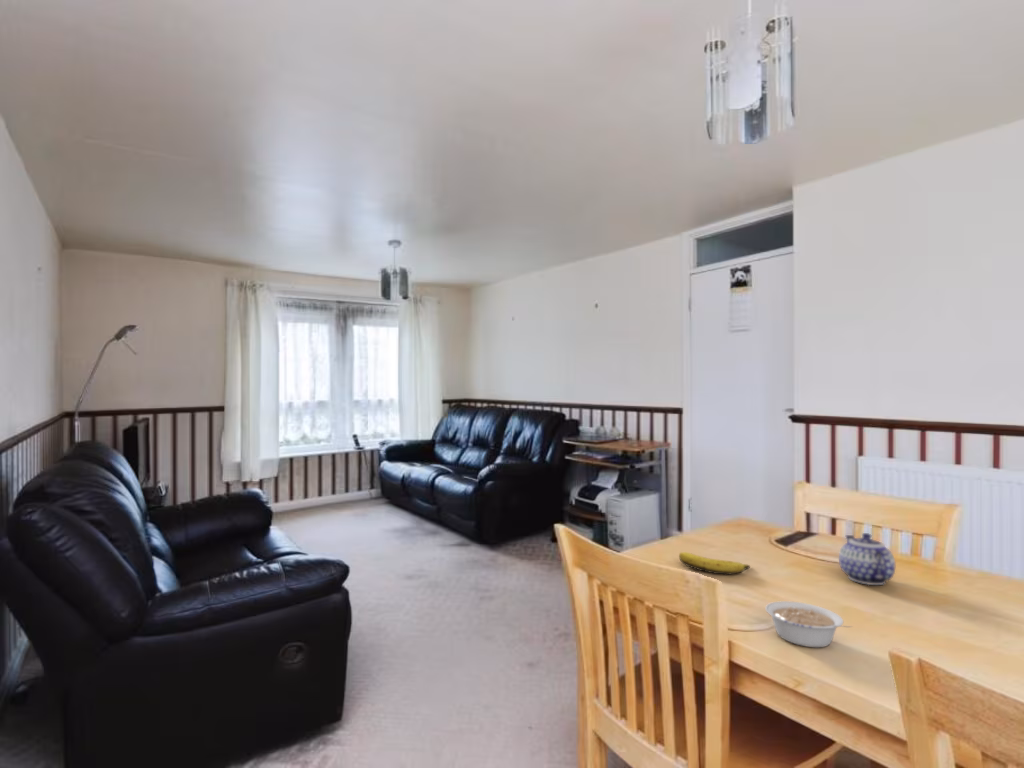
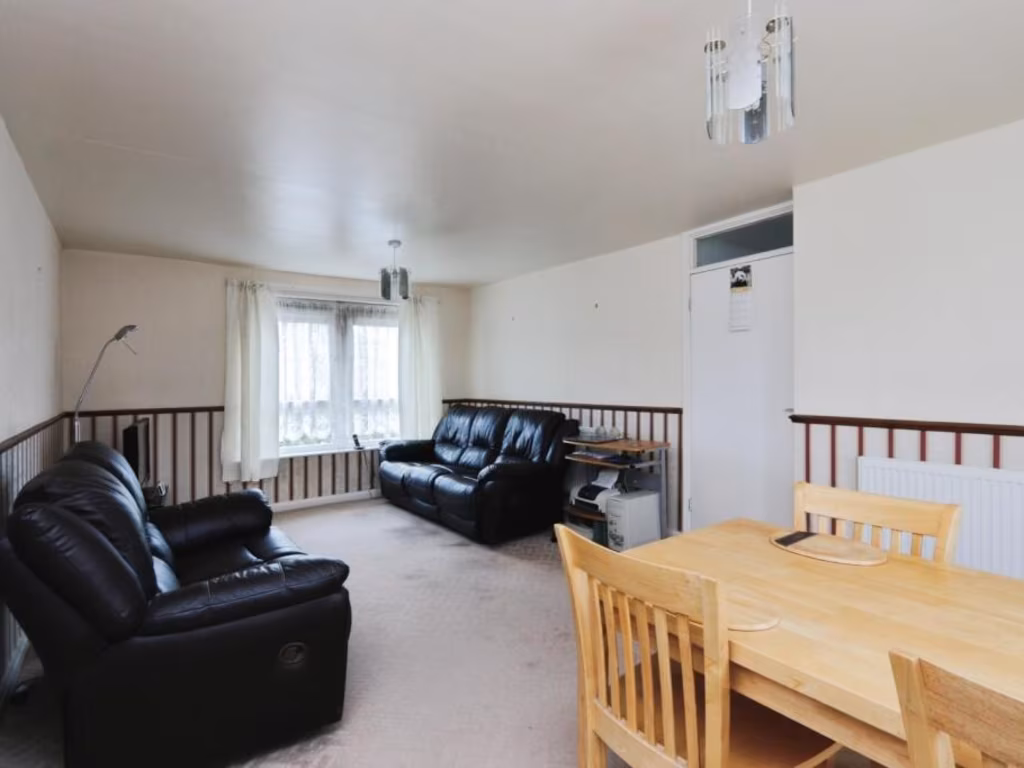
- legume (806, 623)
- teapot (866, 556)
- banana (716, 562)
